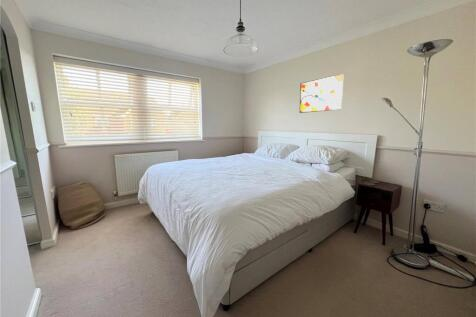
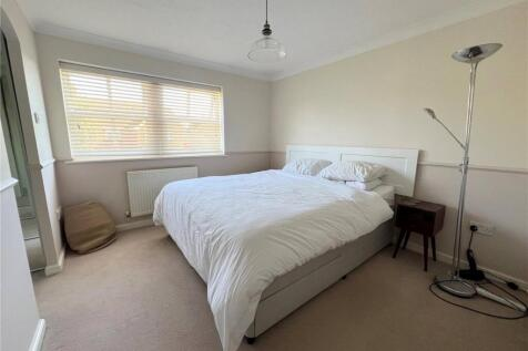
- wall art (319, 95)
